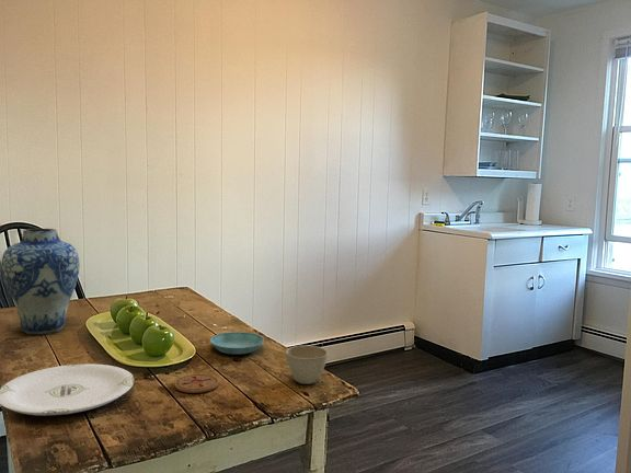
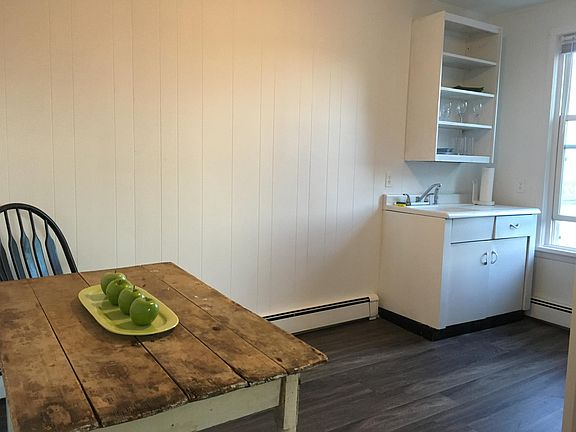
- flower pot (306, 366)
- vase (42, 280)
- coaster (196, 382)
- plate (68, 390)
- saucer (237, 344)
